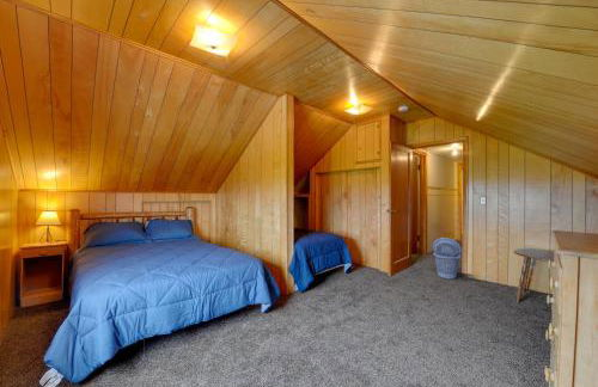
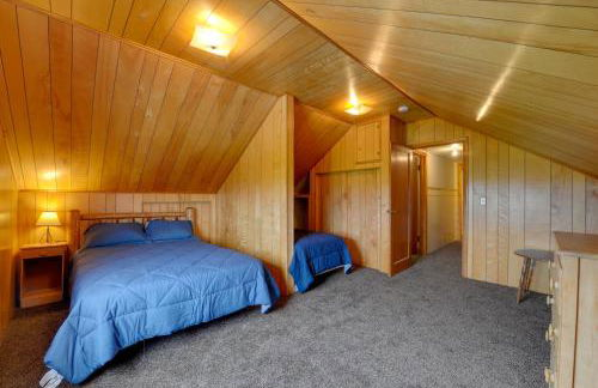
- laundry basket (446, 256)
